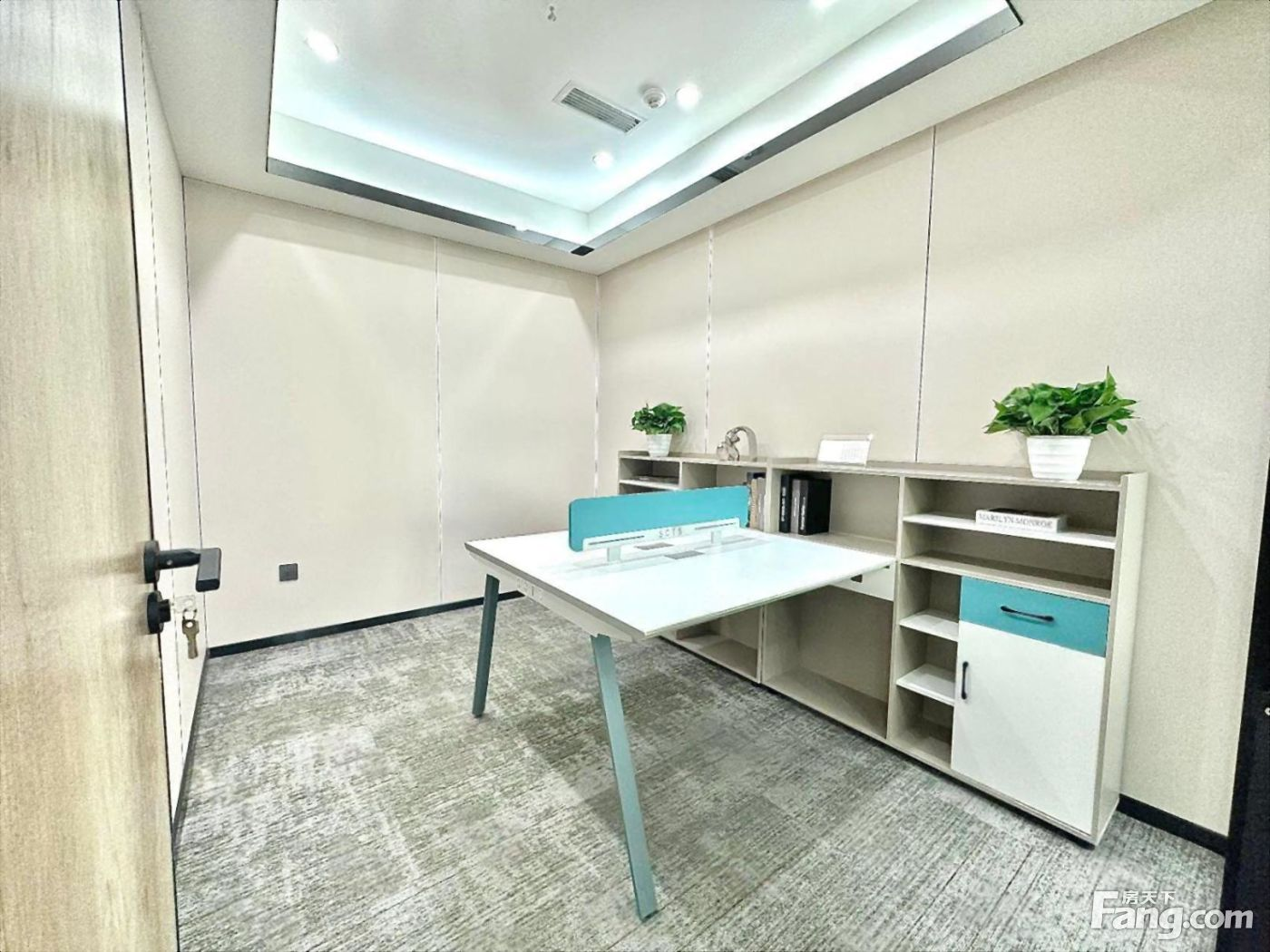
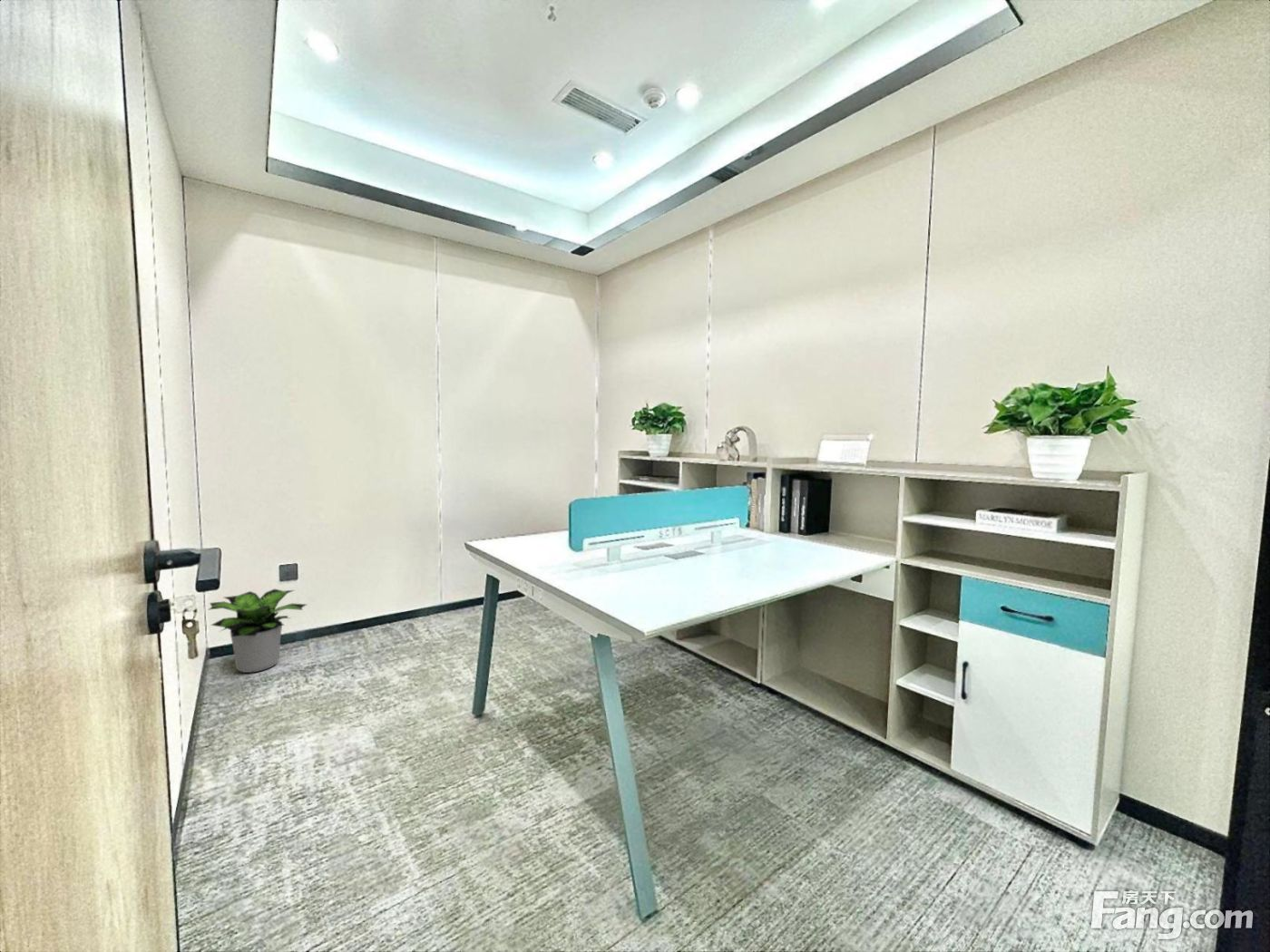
+ potted plant (260, 631)
